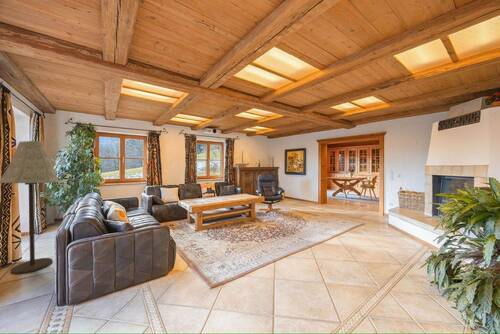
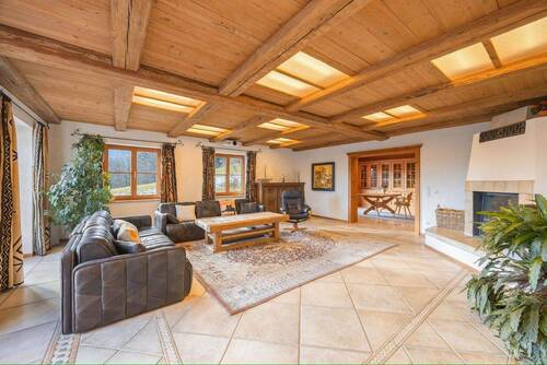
- floor lamp (31, 203)
